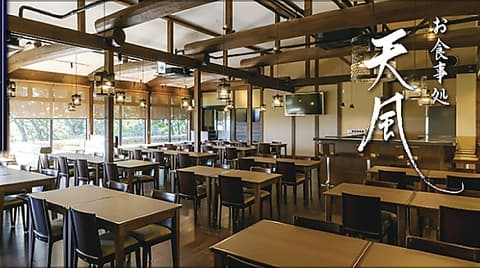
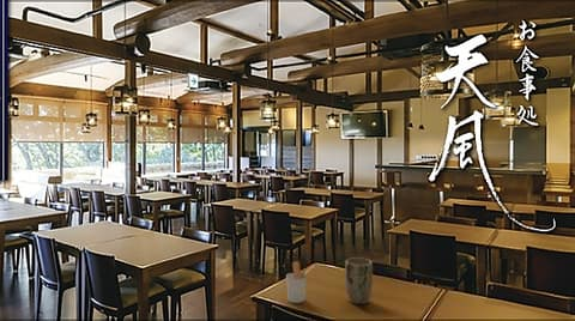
+ plant pot (358, 280)
+ utensil holder (301, 281)
